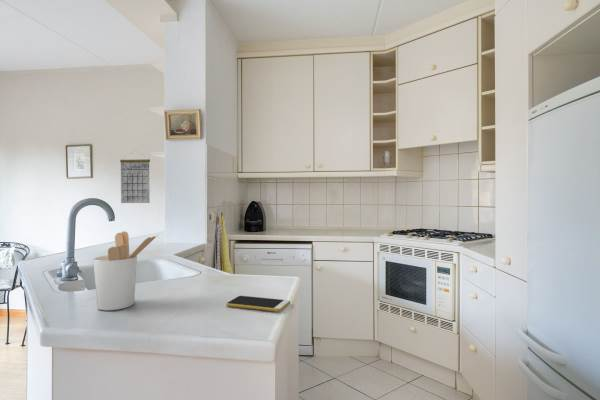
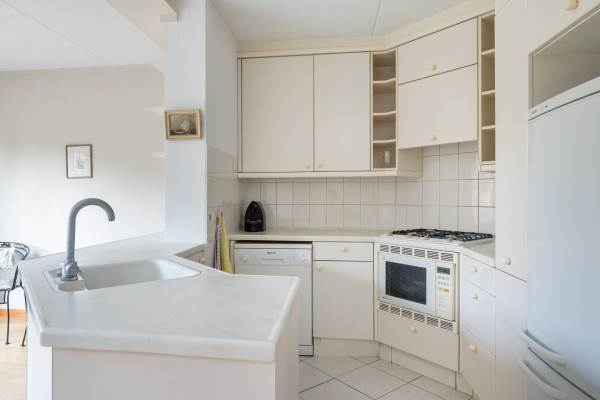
- utensil holder (127, 268)
- calendar (135, 176)
- smartphone (258, 303)
